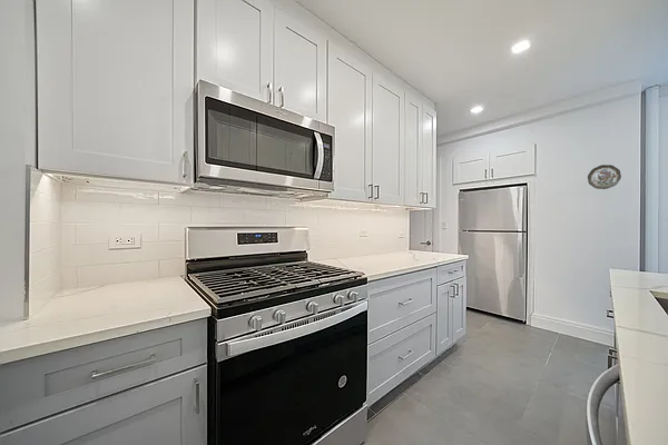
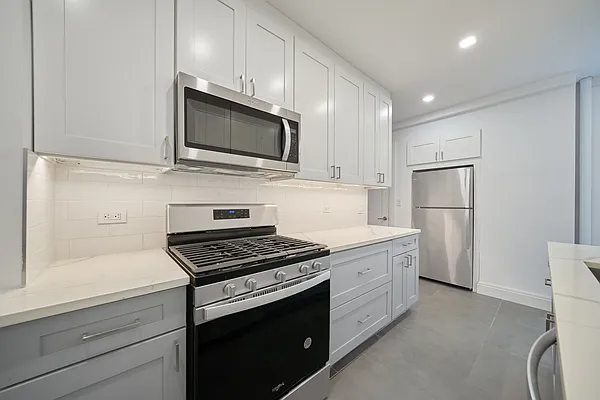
- decorative plate (603, 177)
